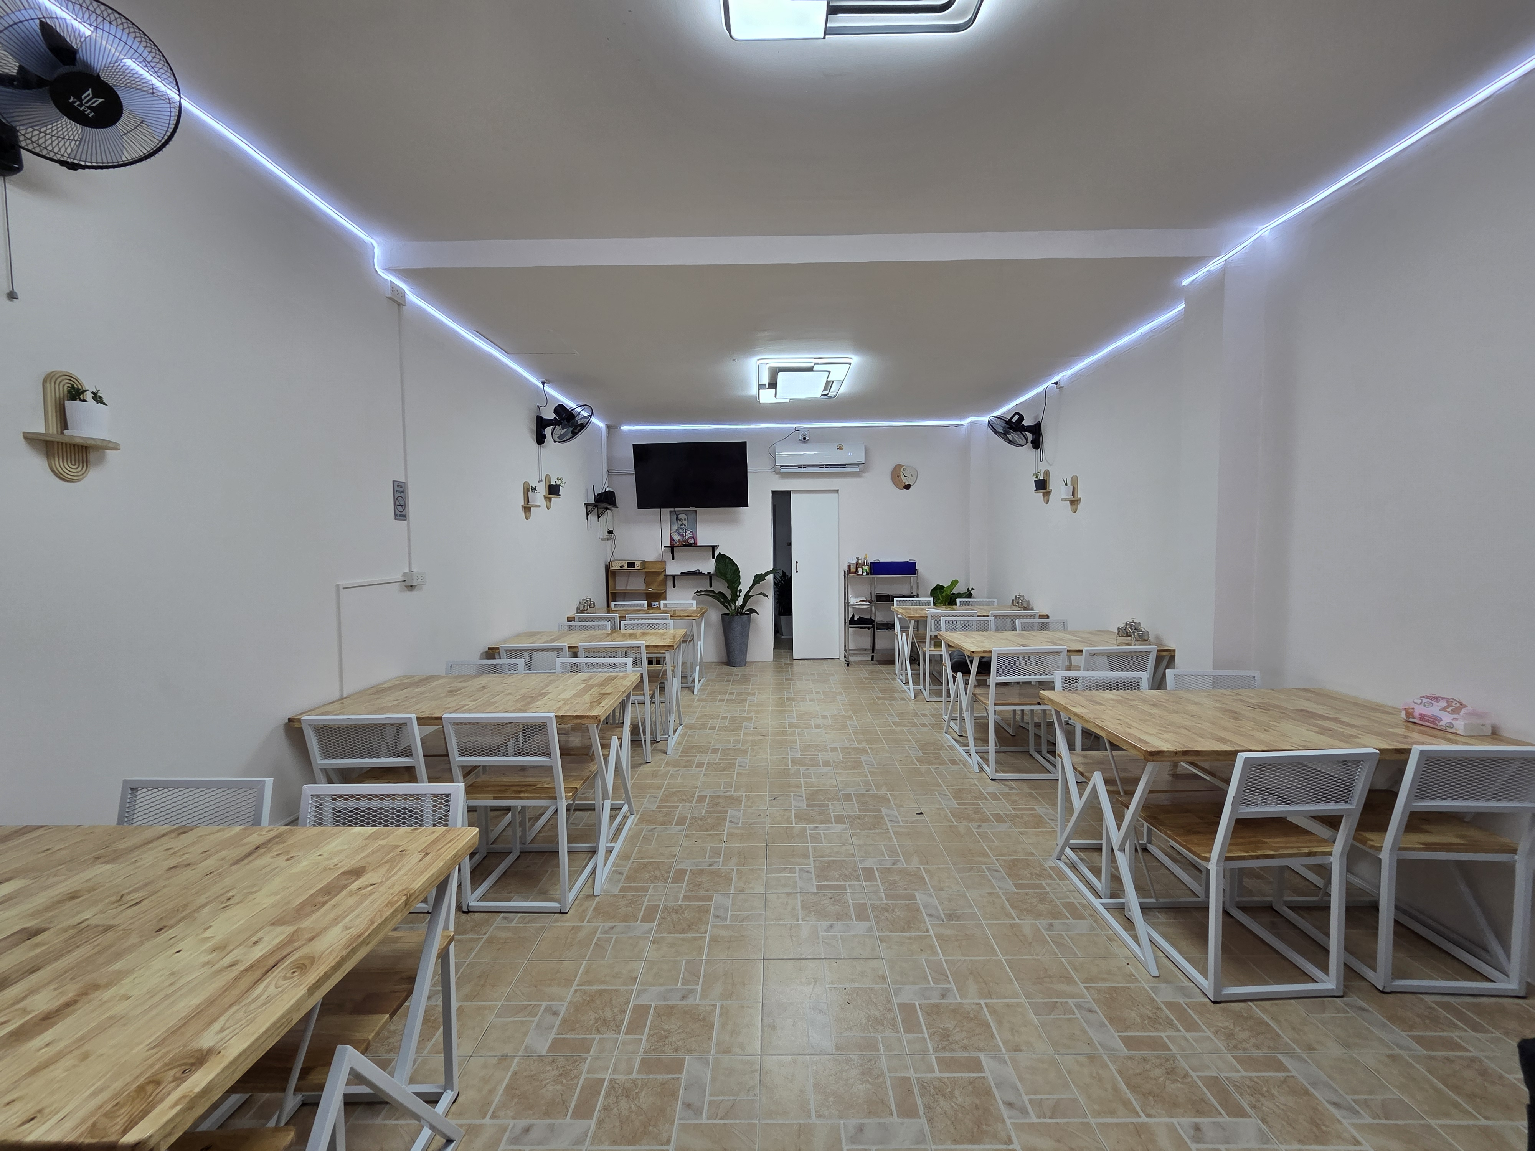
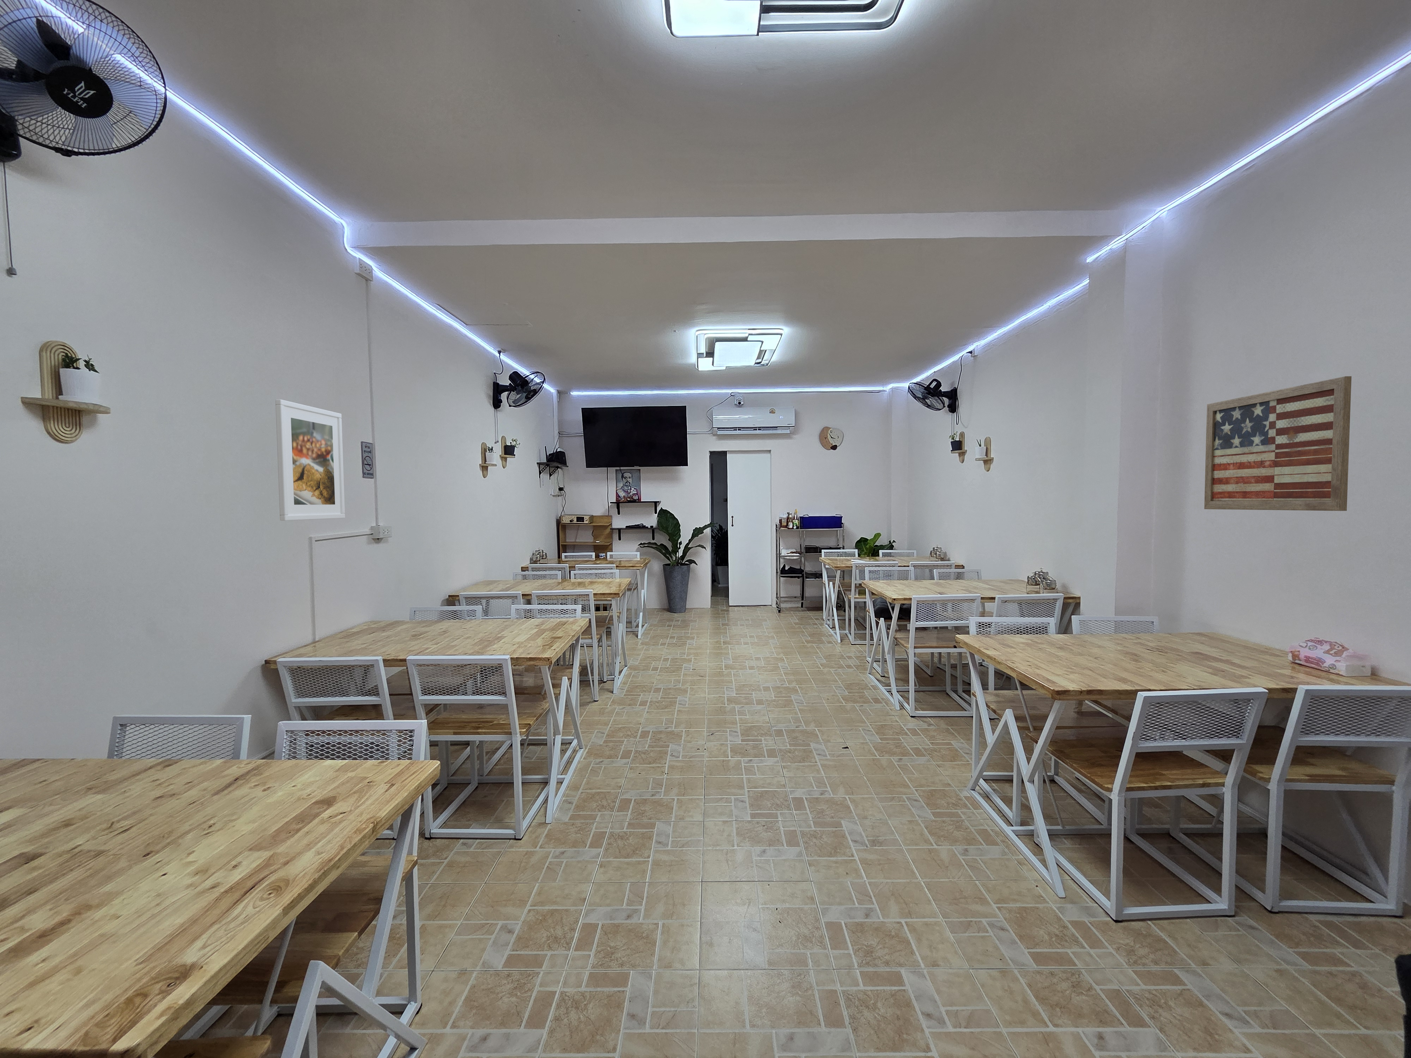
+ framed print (313, 463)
+ wall art (1268, 451)
